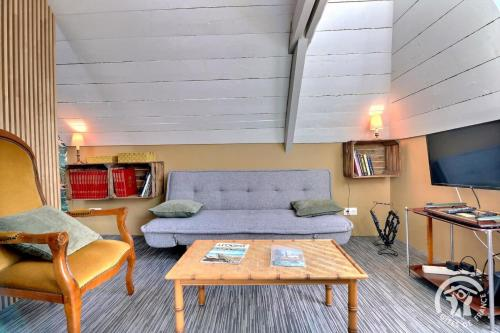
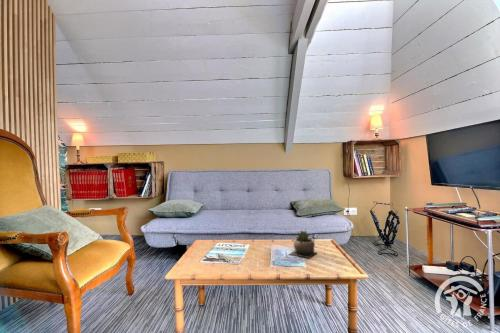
+ succulent plant (303, 241)
